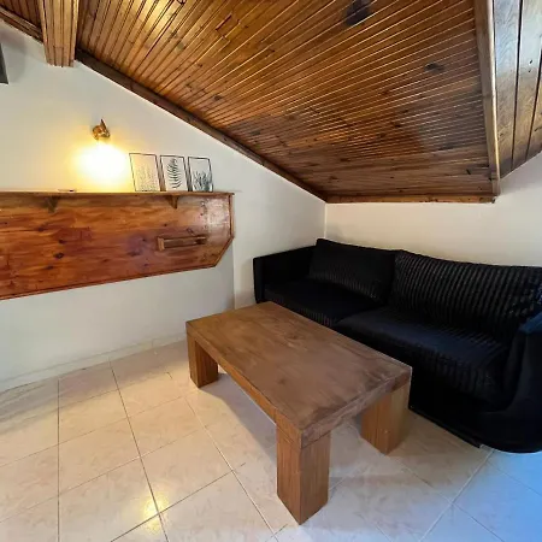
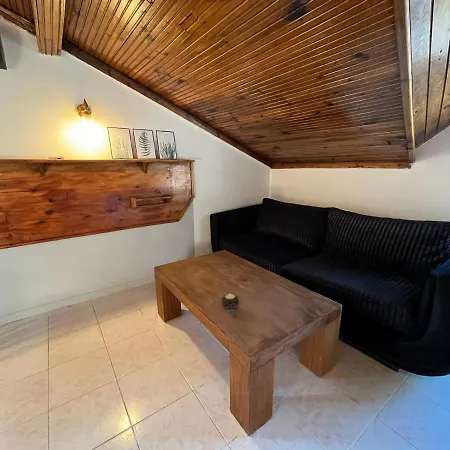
+ candle (230, 301)
